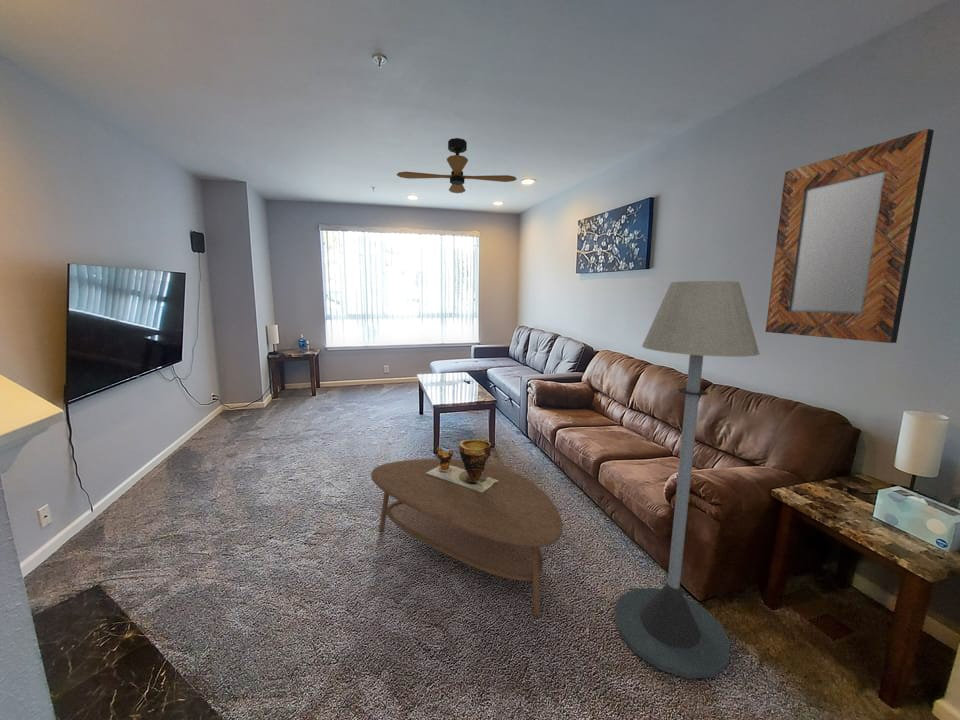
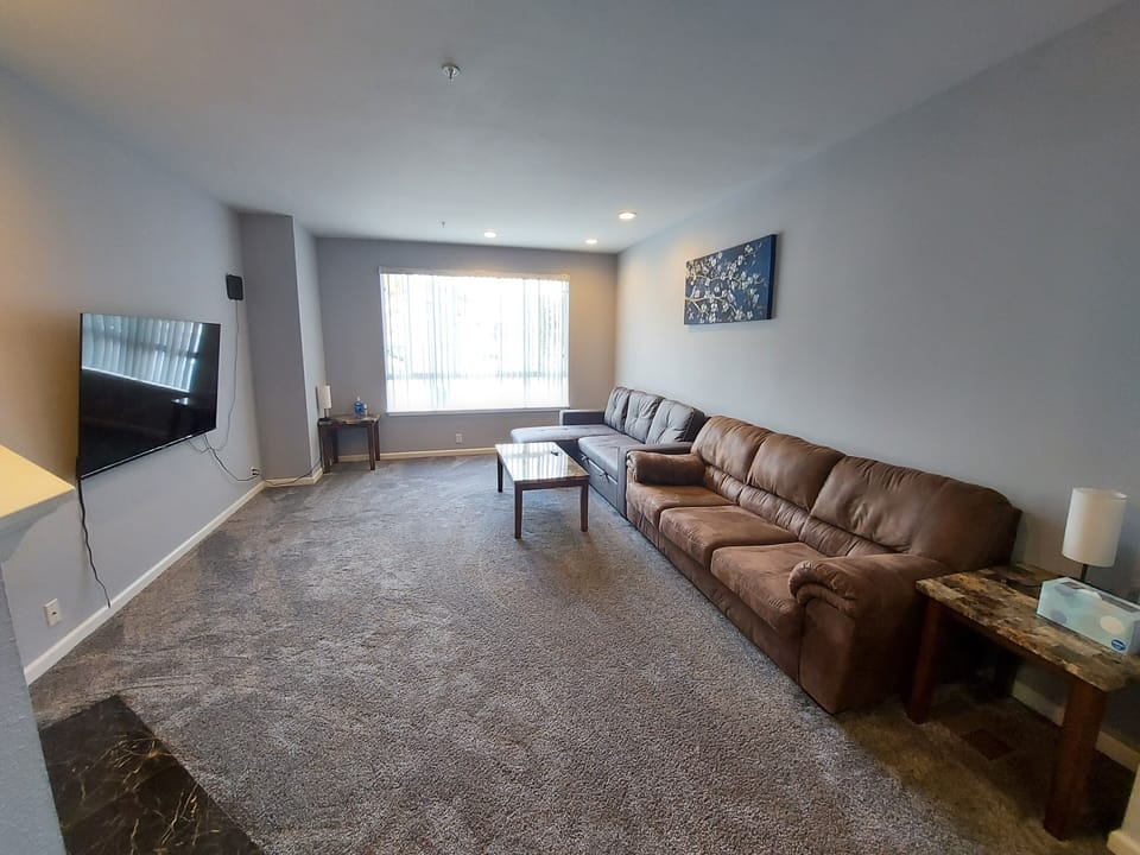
- clay pot (461, 458)
- ceiling fan (457, 162)
- floor lamp (685, 468)
- coffee table (467, 518)
- home mirror (834, 248)
